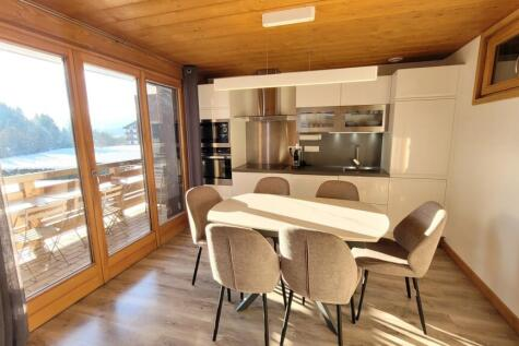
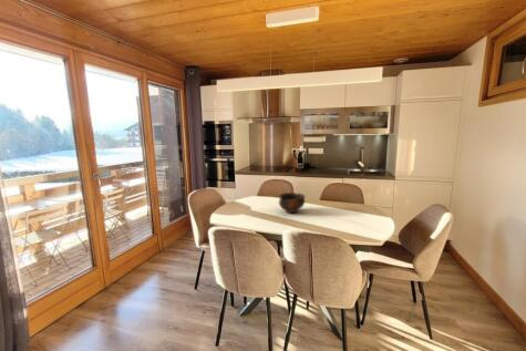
+ bowl (291, 203)
